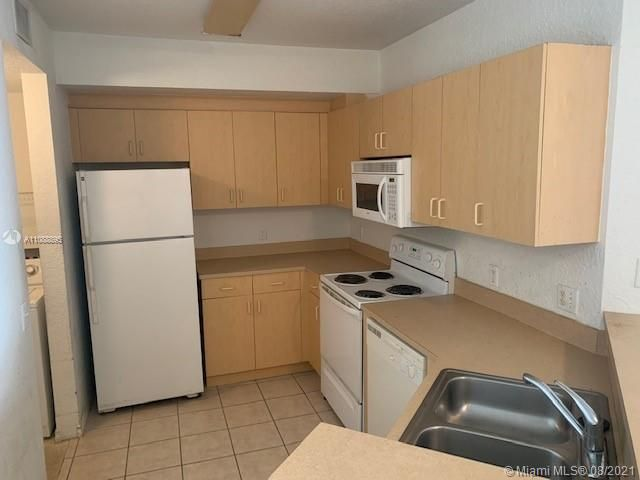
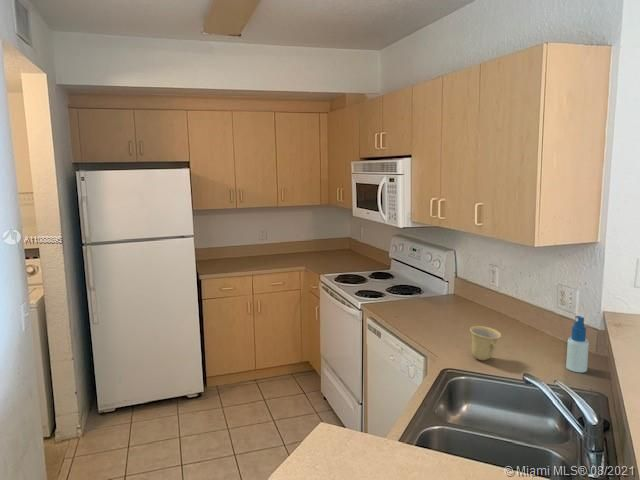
+ spray bottle (578, 342)
+ cup (484, 344)
